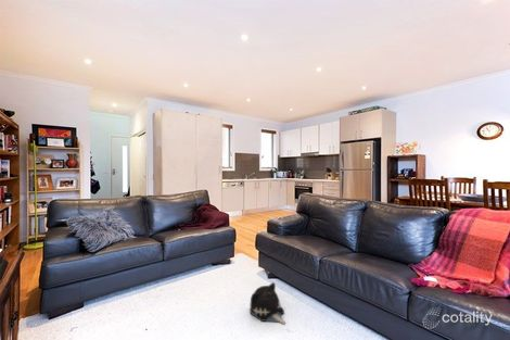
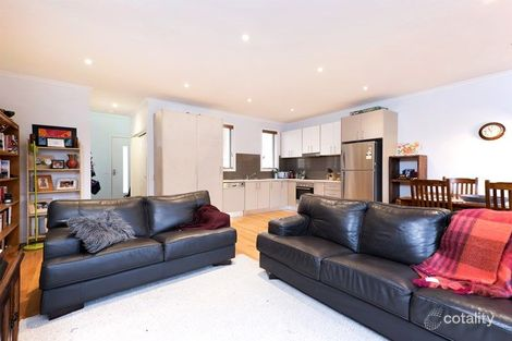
- plush toy (270, 301)
